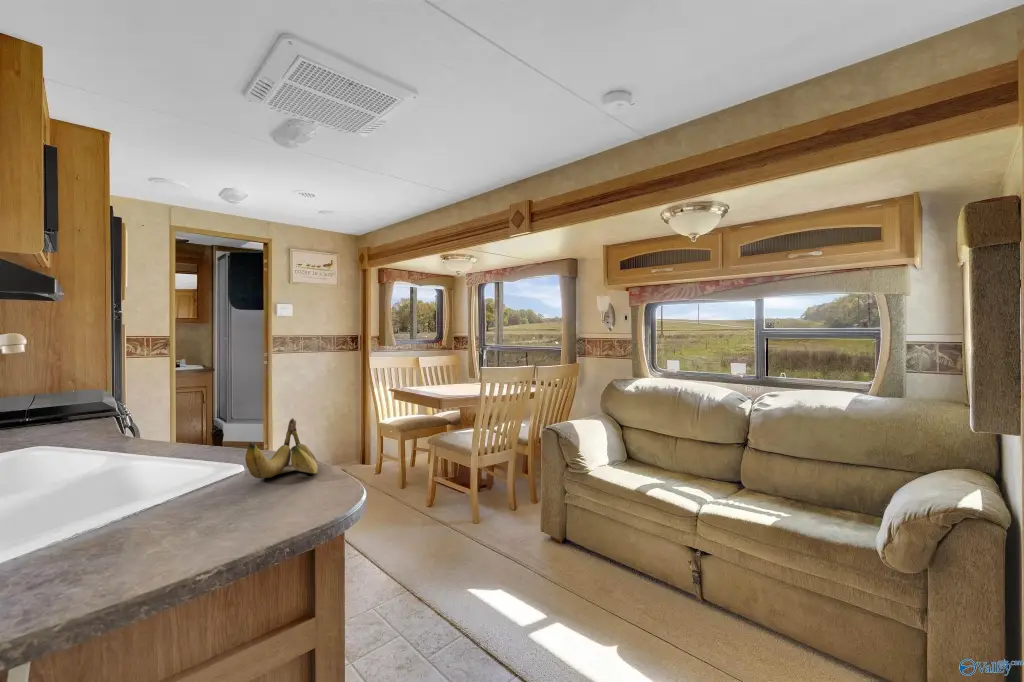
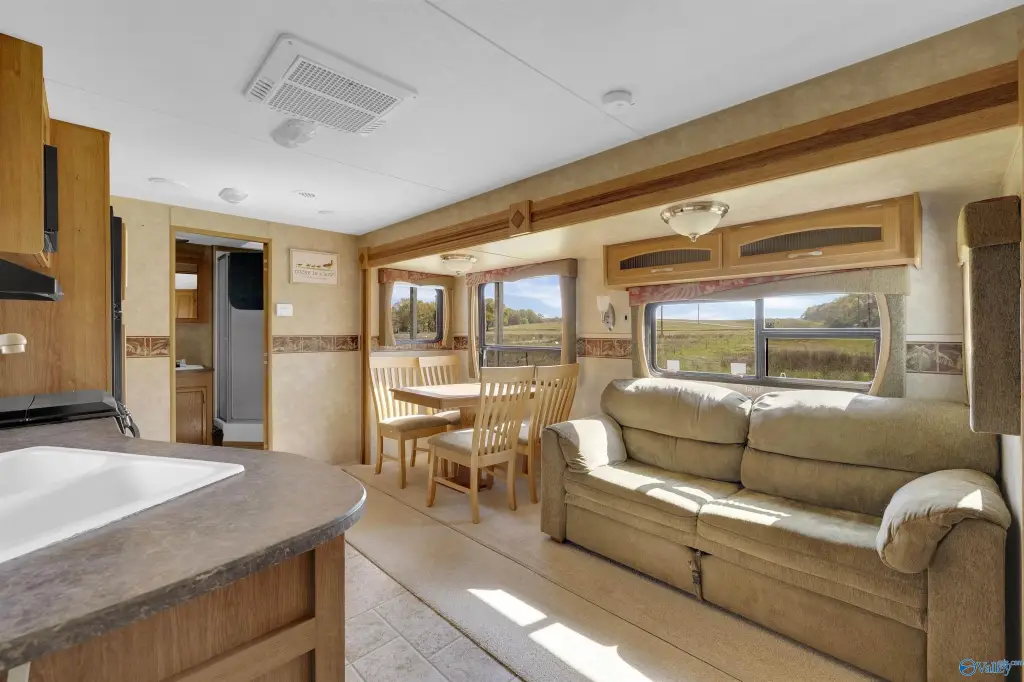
- banana (282, 451)
